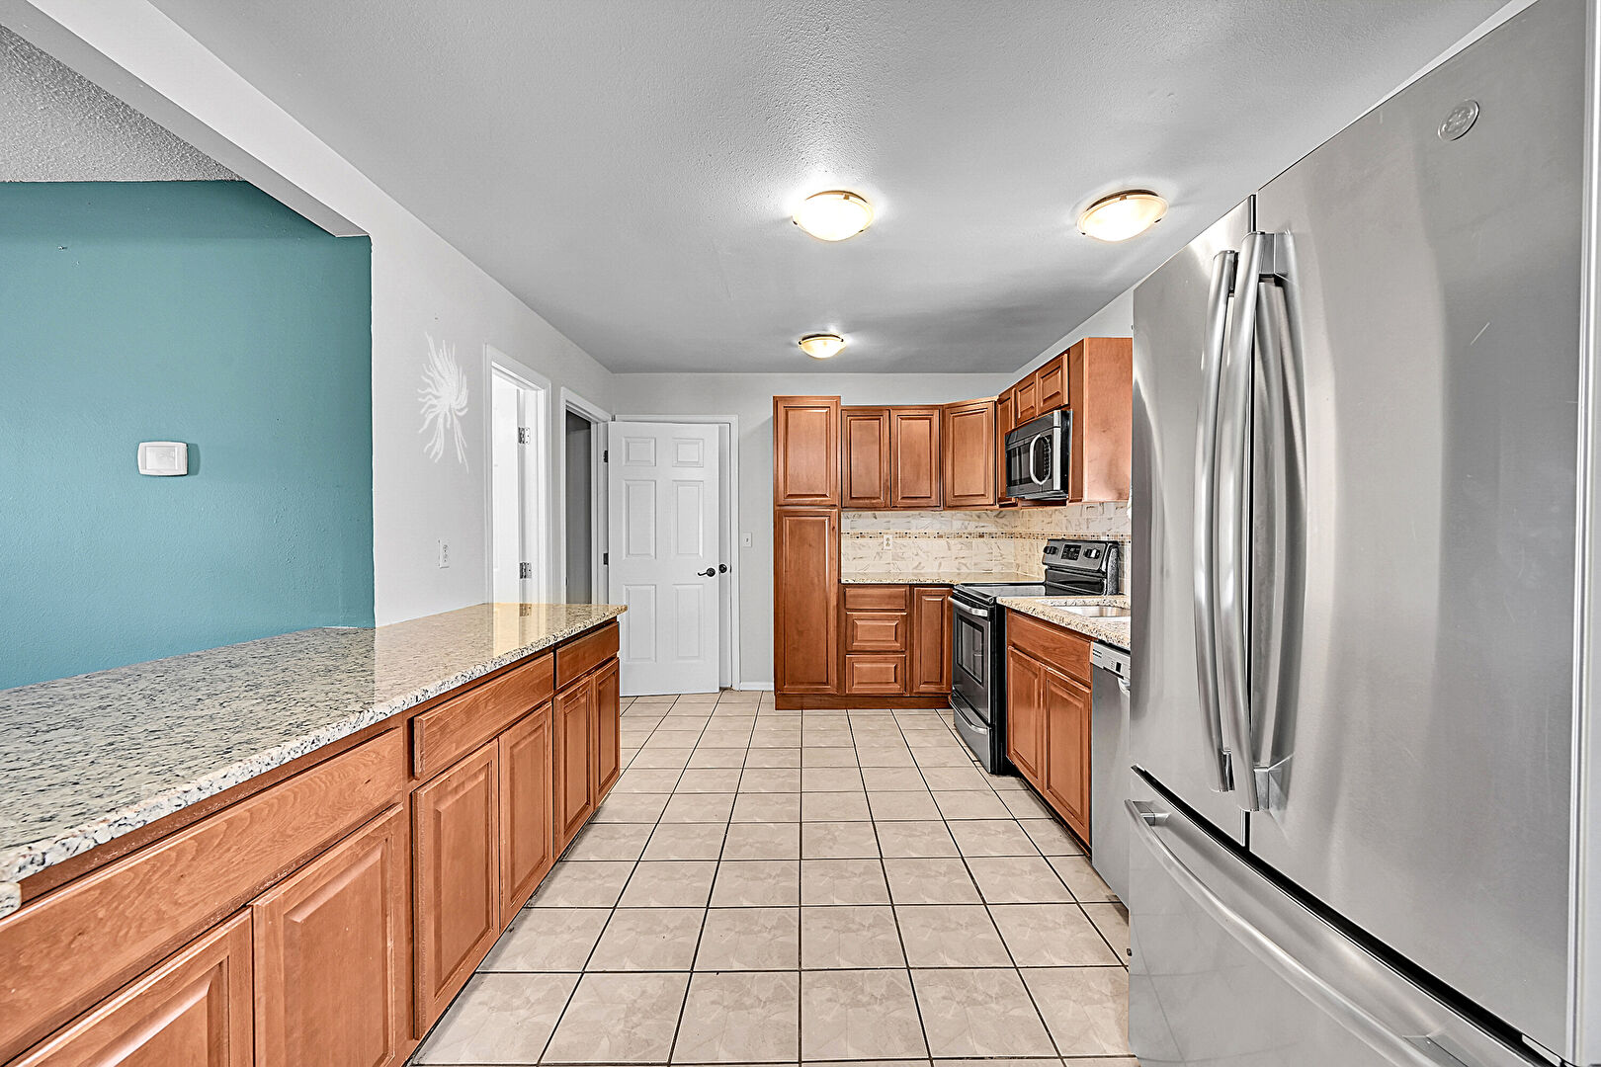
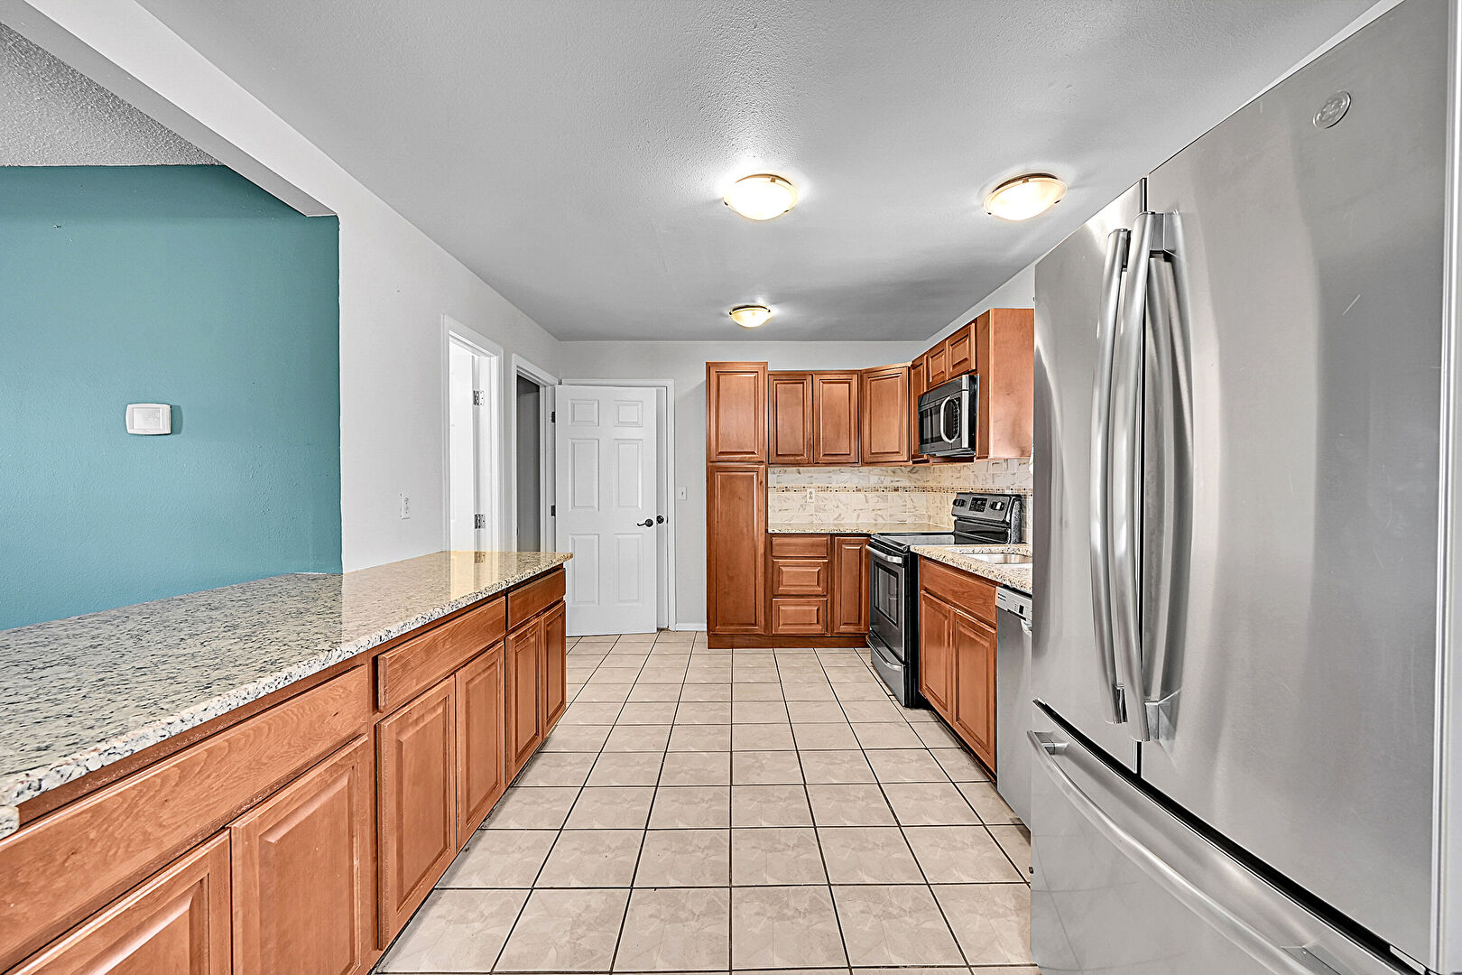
- wall sculpture (444, 403)
